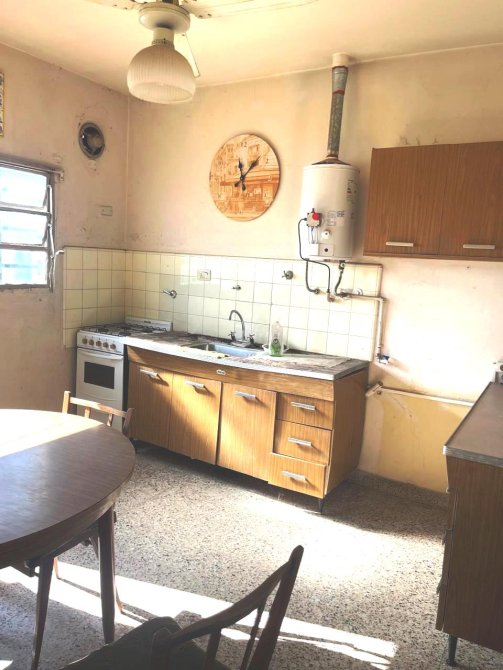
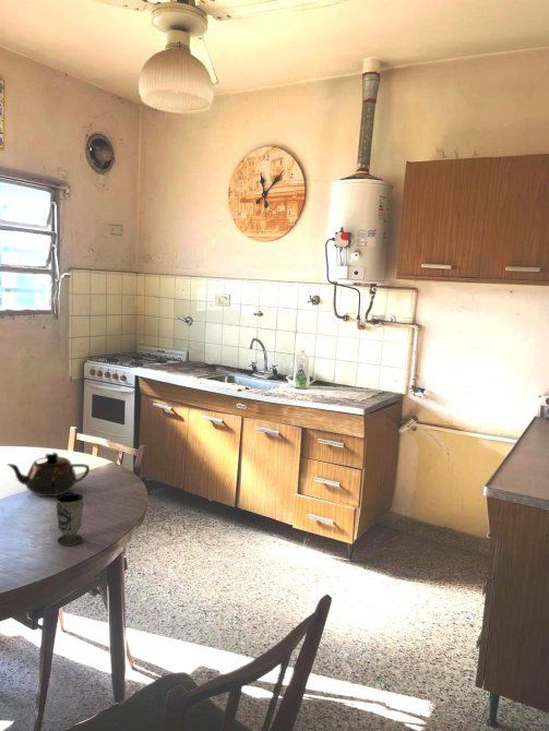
+ teapot (48, 471)
+ cup (69, 518)
